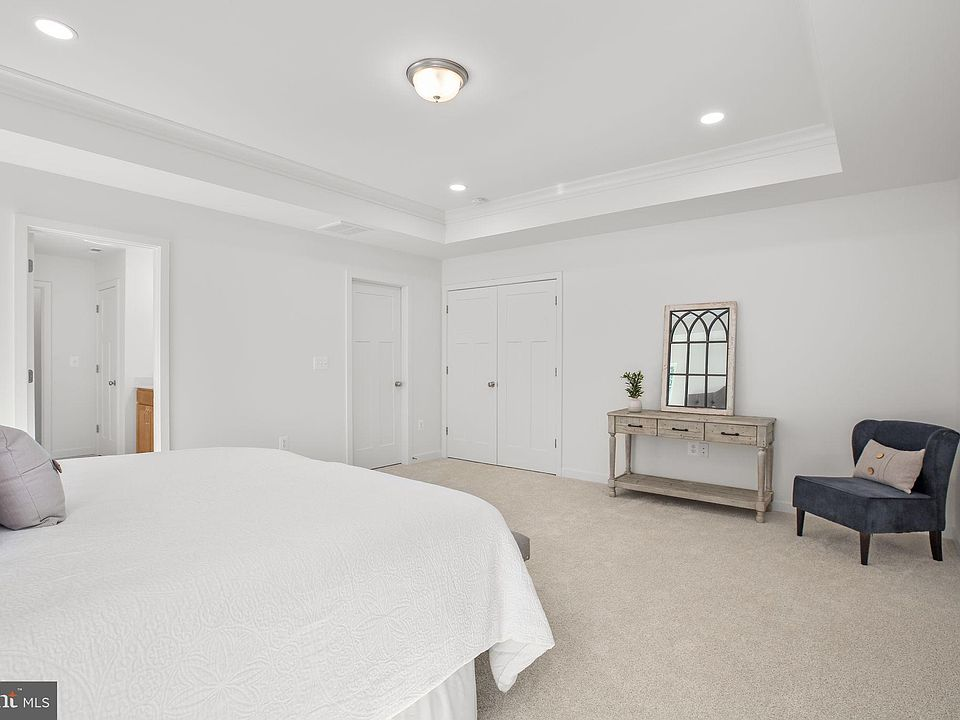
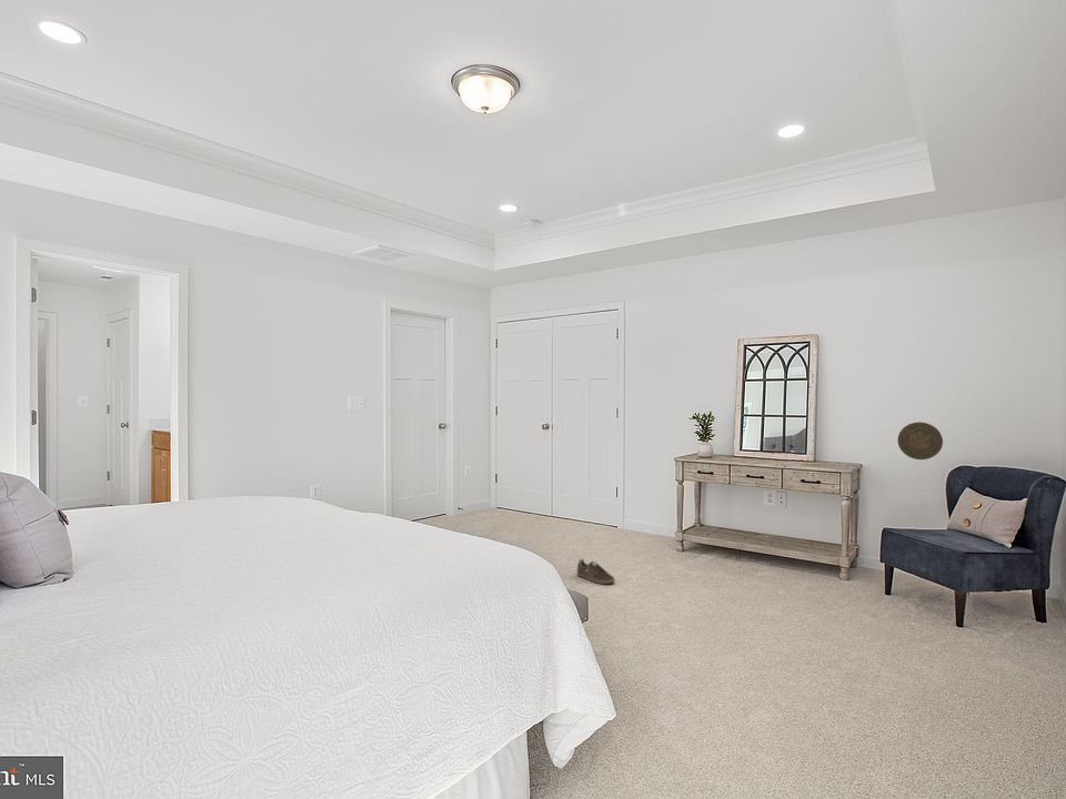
+ sneaker (594, 570)
+ decorative plate (919, 441)
